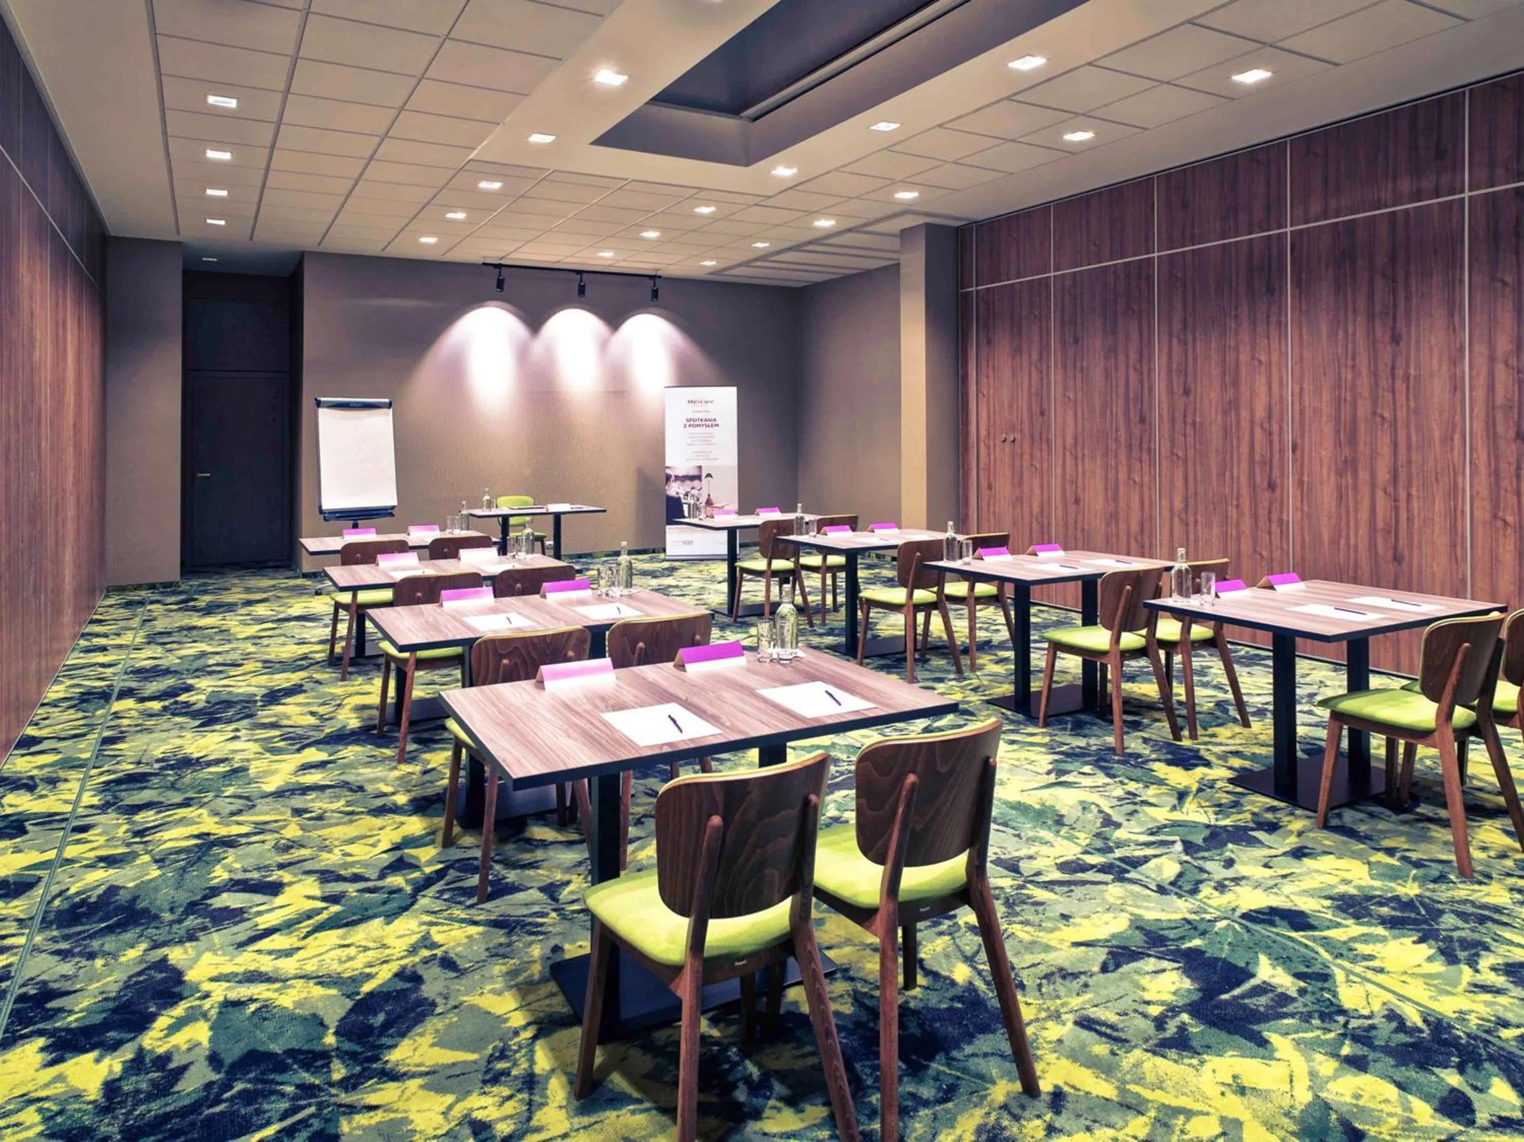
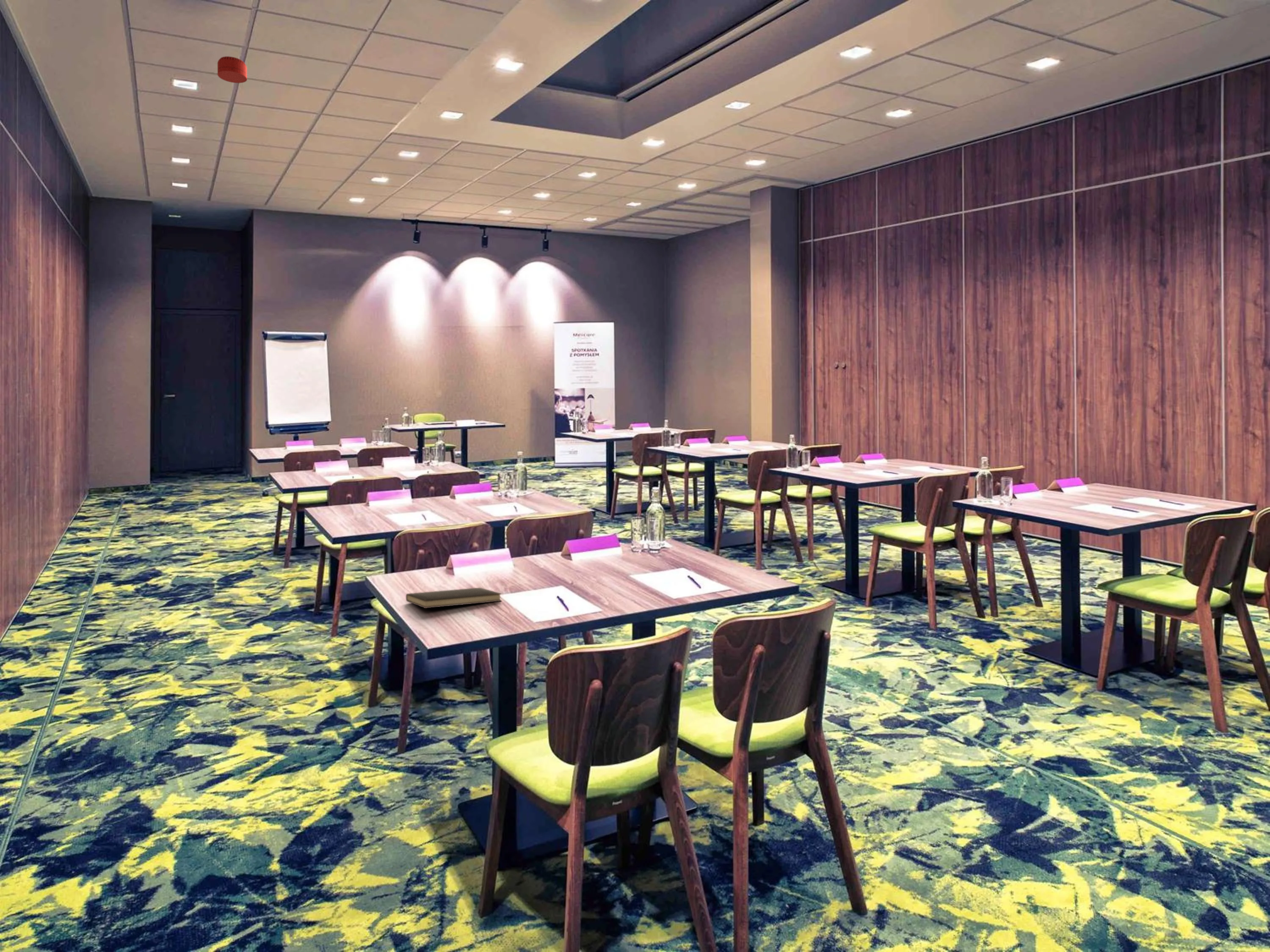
+ smoke detector (232, 69)
+ hardcover book (453, 597)
